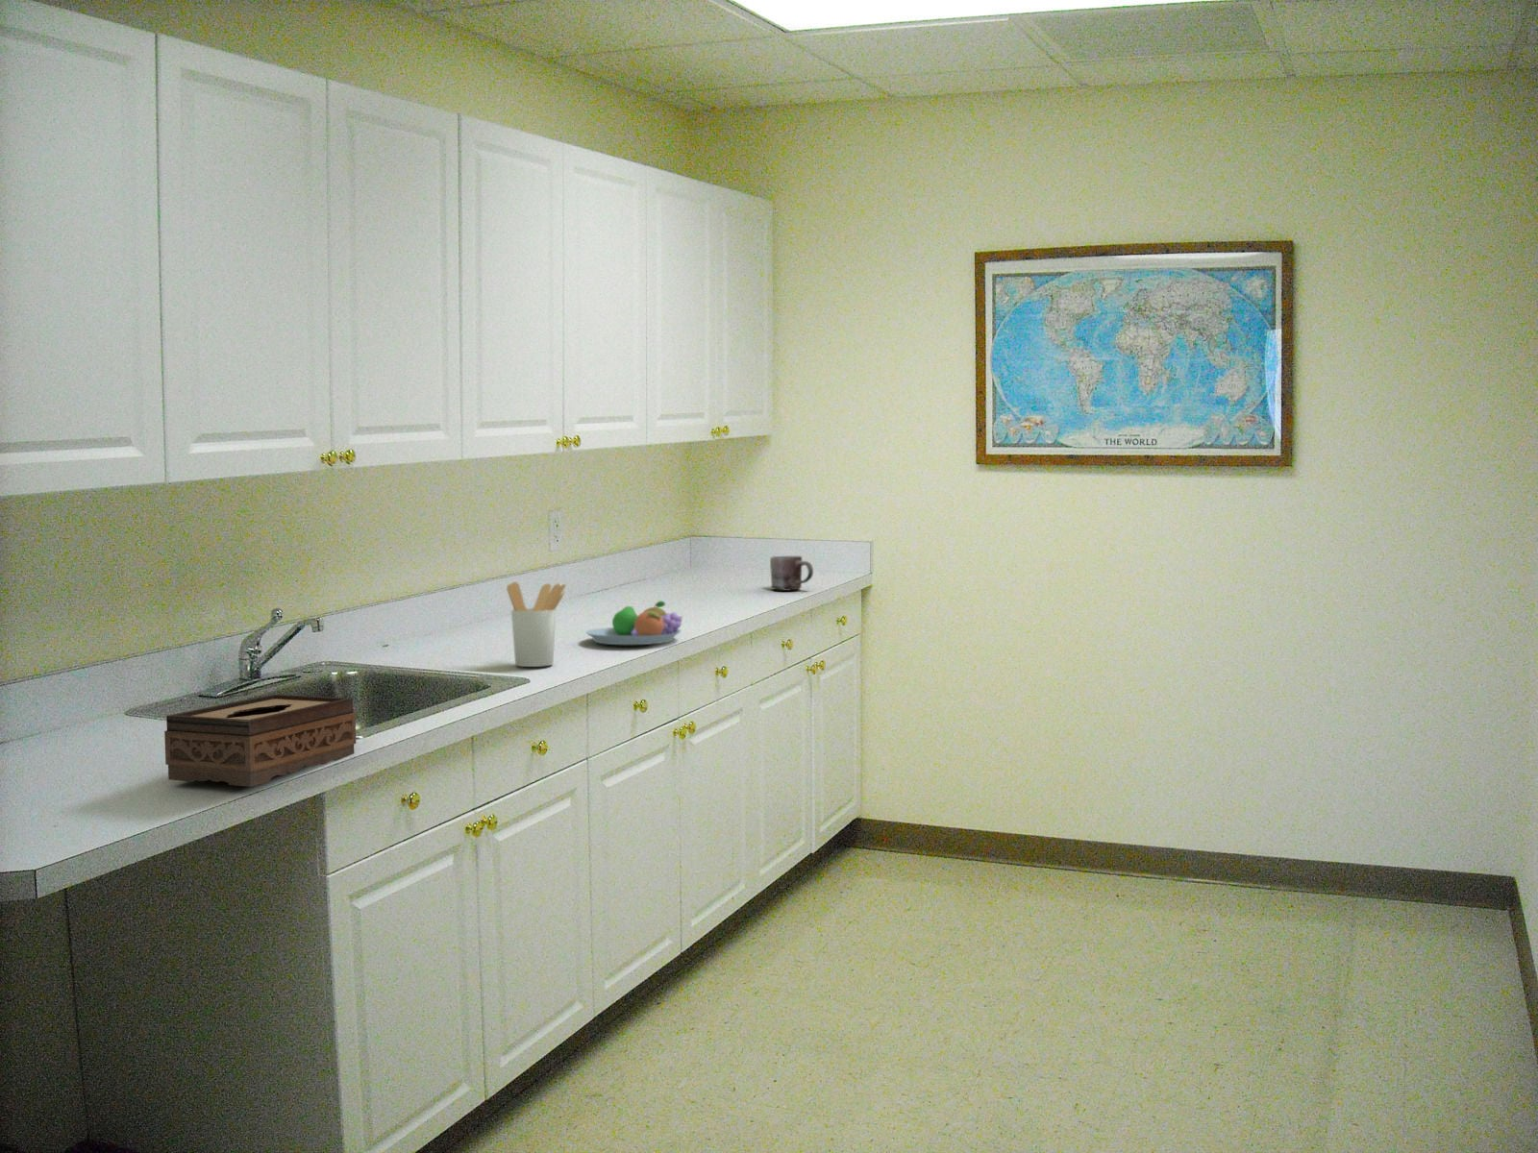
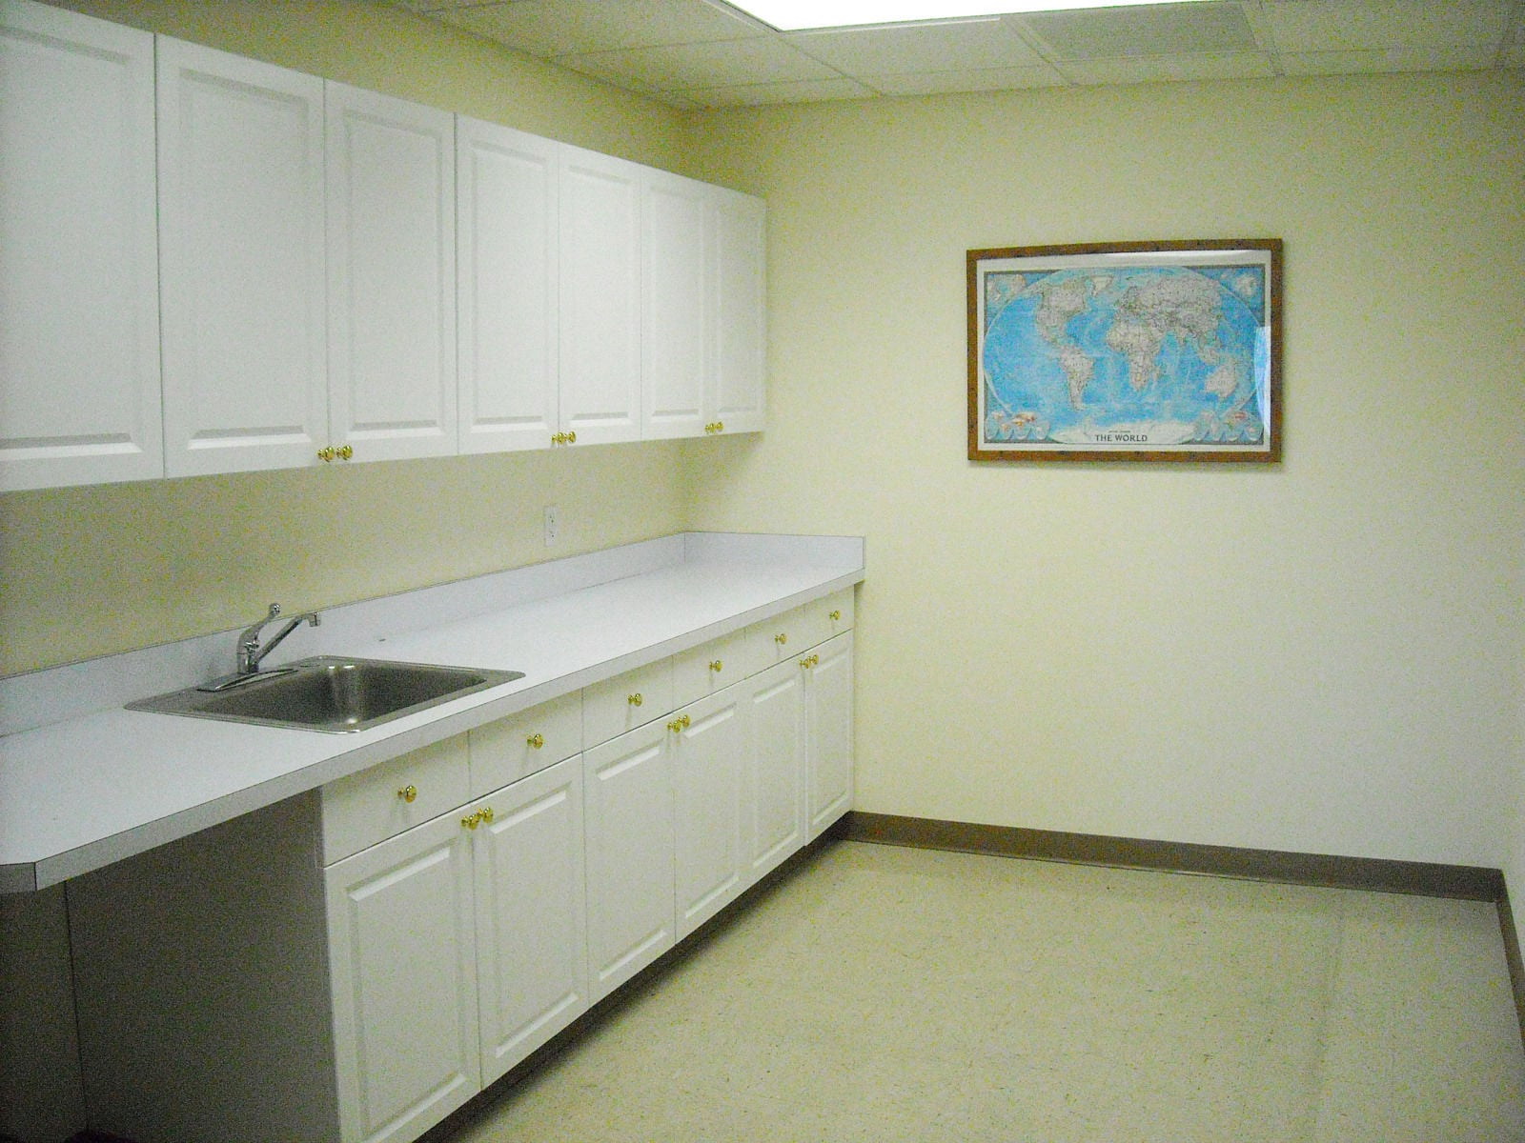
- fruit bowl (635, 620)
- utensil holder (539, 621)
- tissue box (263, 736)
- mug (793, 573)
